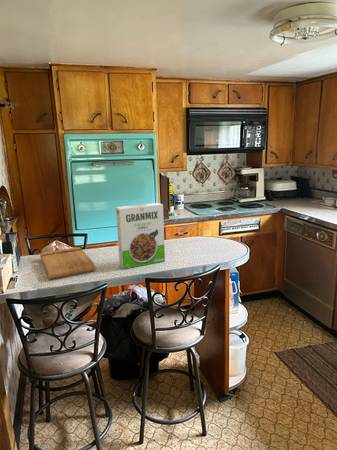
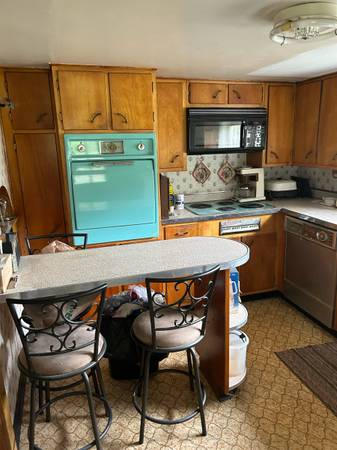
- cutting board (66, 261)
- cereal box (141, 235)
